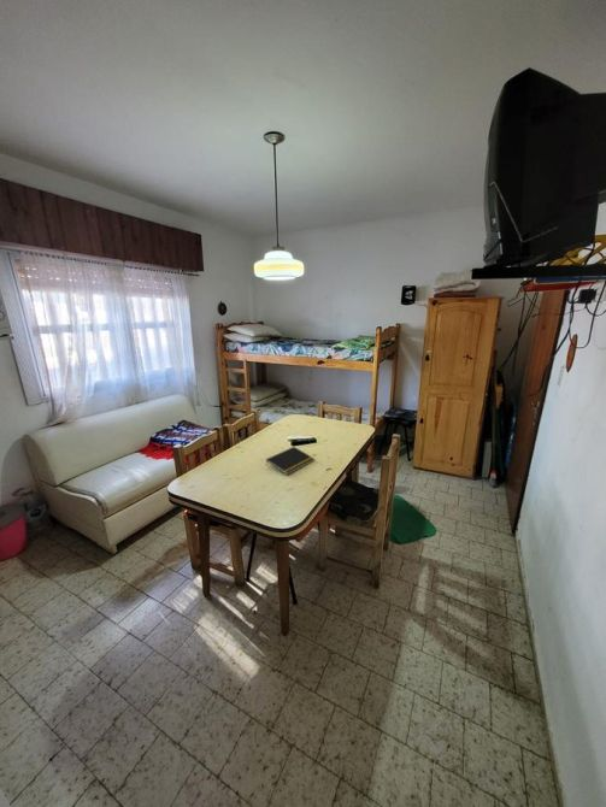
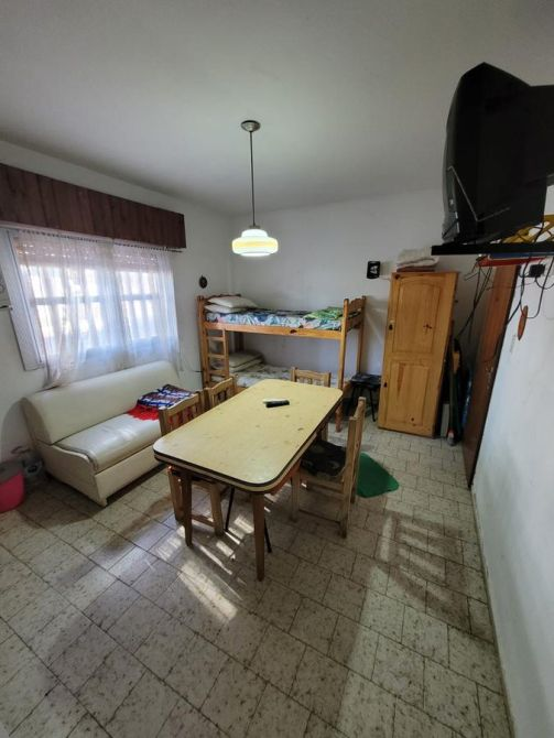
- notepad (290, 459)
